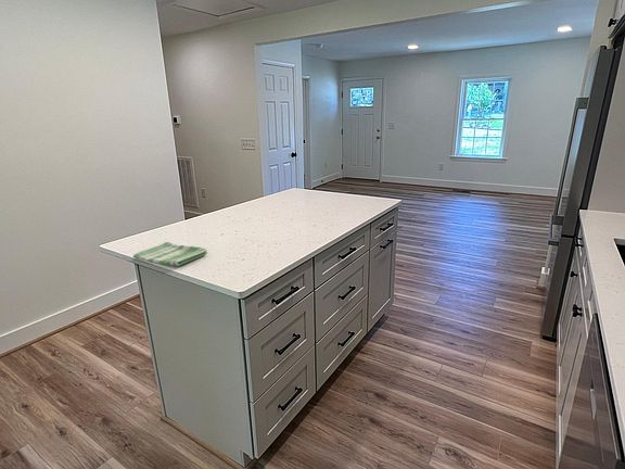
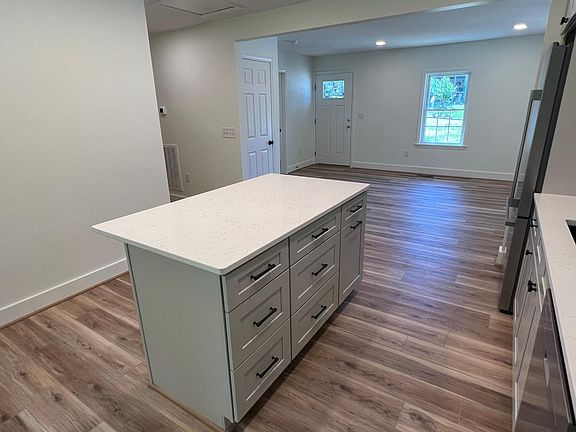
- dish towel (171, 253)
